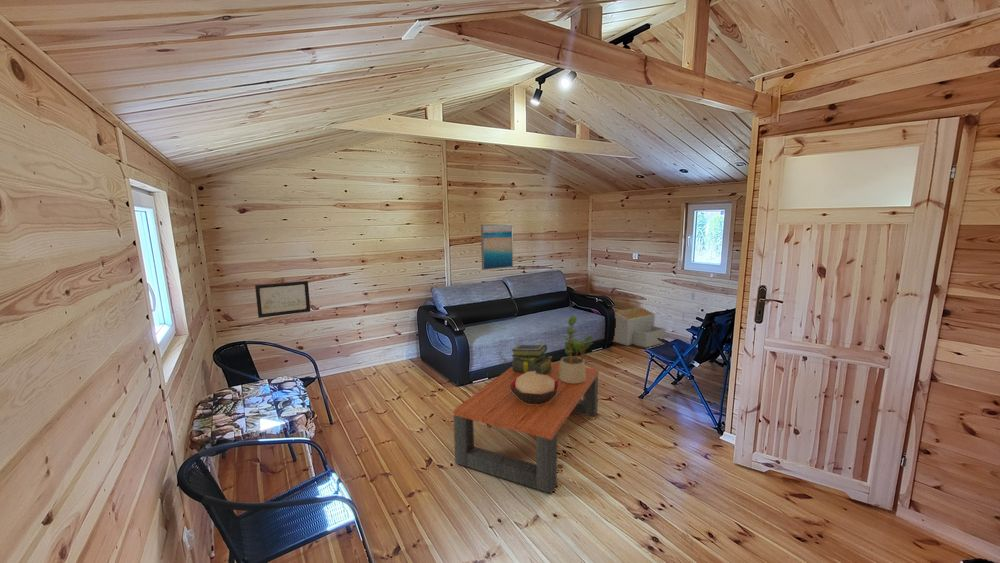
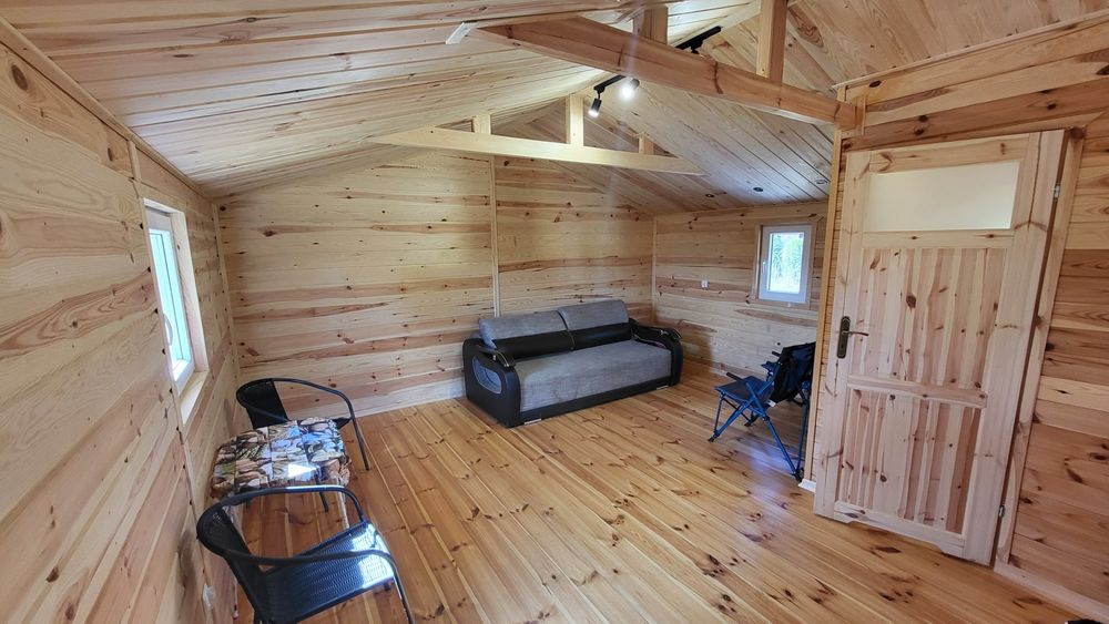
- architectural model (633, 325)
- wall art (497, 246)
- decorative bowl (534, 385)
- stack of books (530, 358)
- wall art (283, 298)
- potted plant (576, 347)
- coffee table (534, 411)
